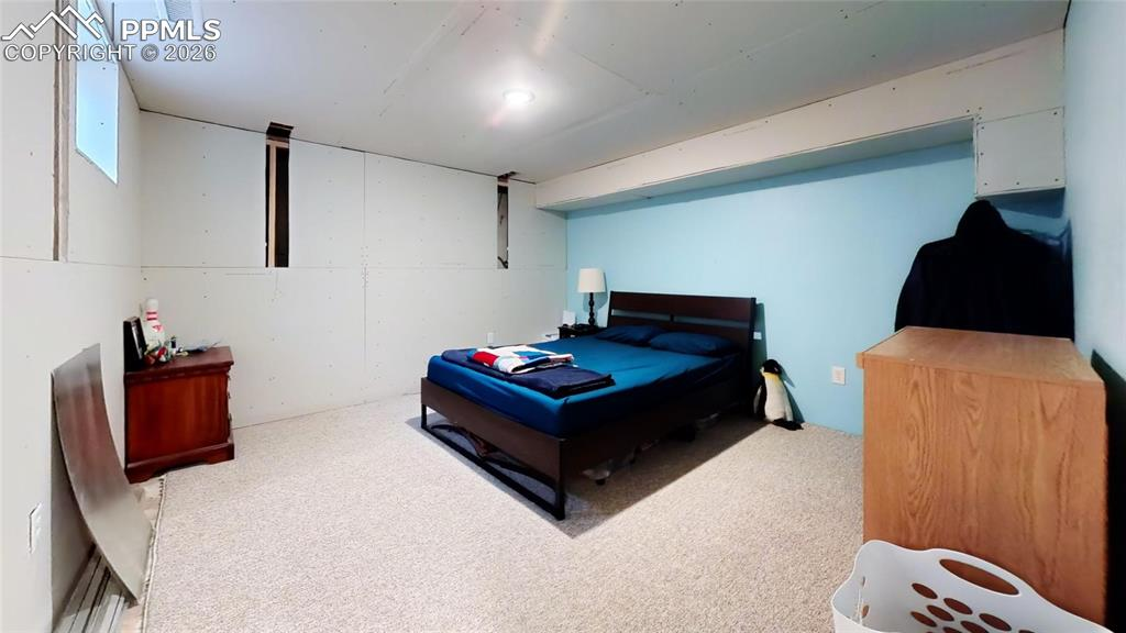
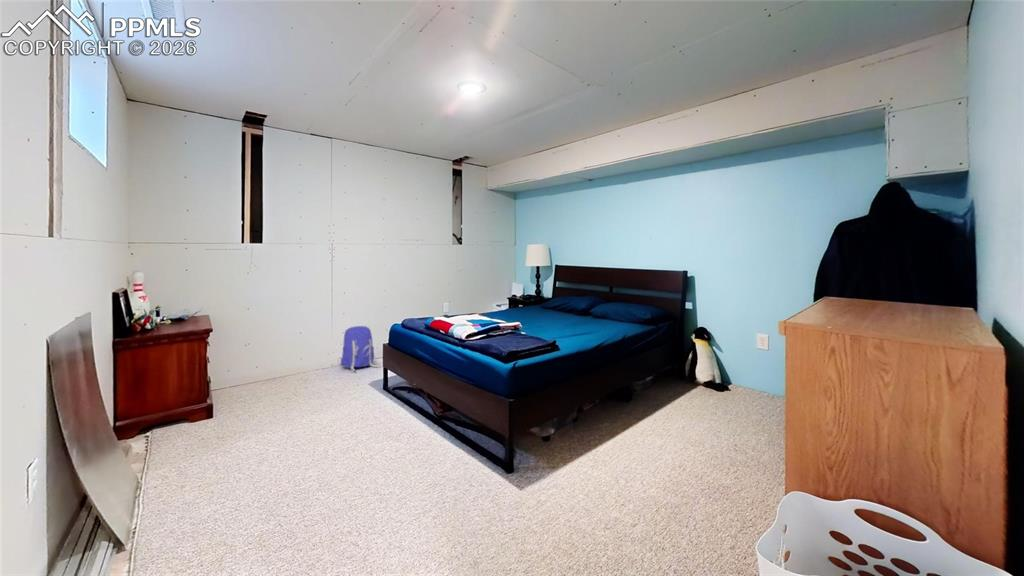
+ backpack (360, 346)
